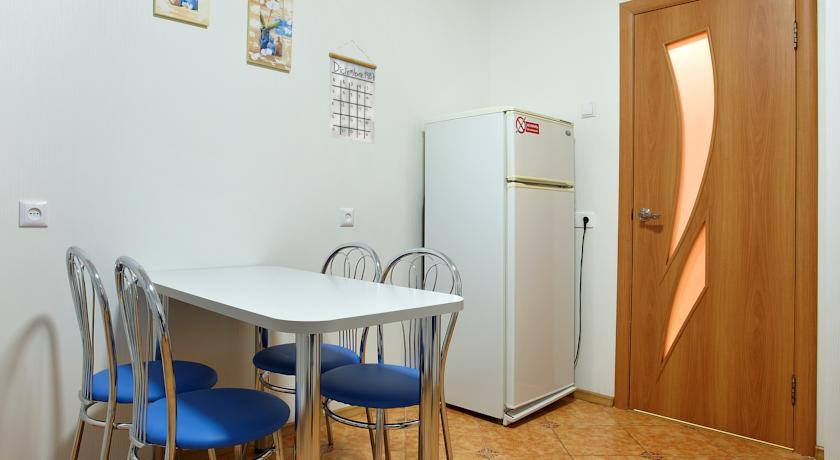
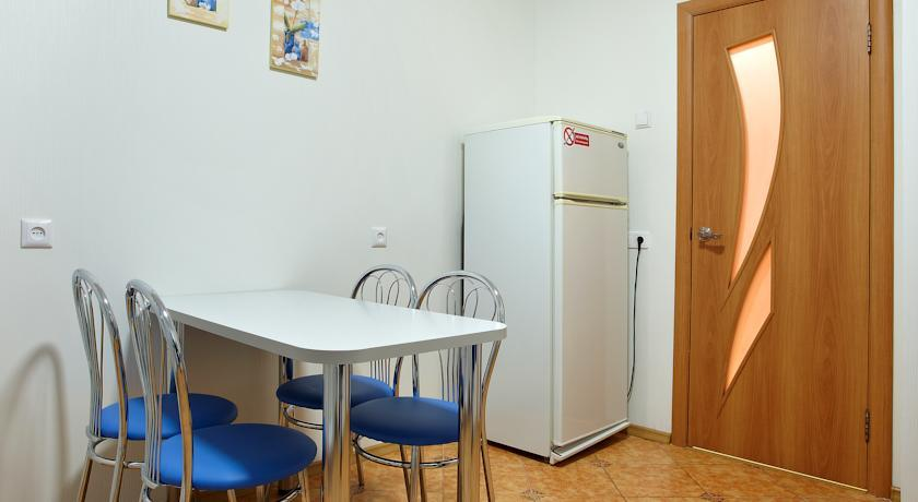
- calendar (353, 90)
